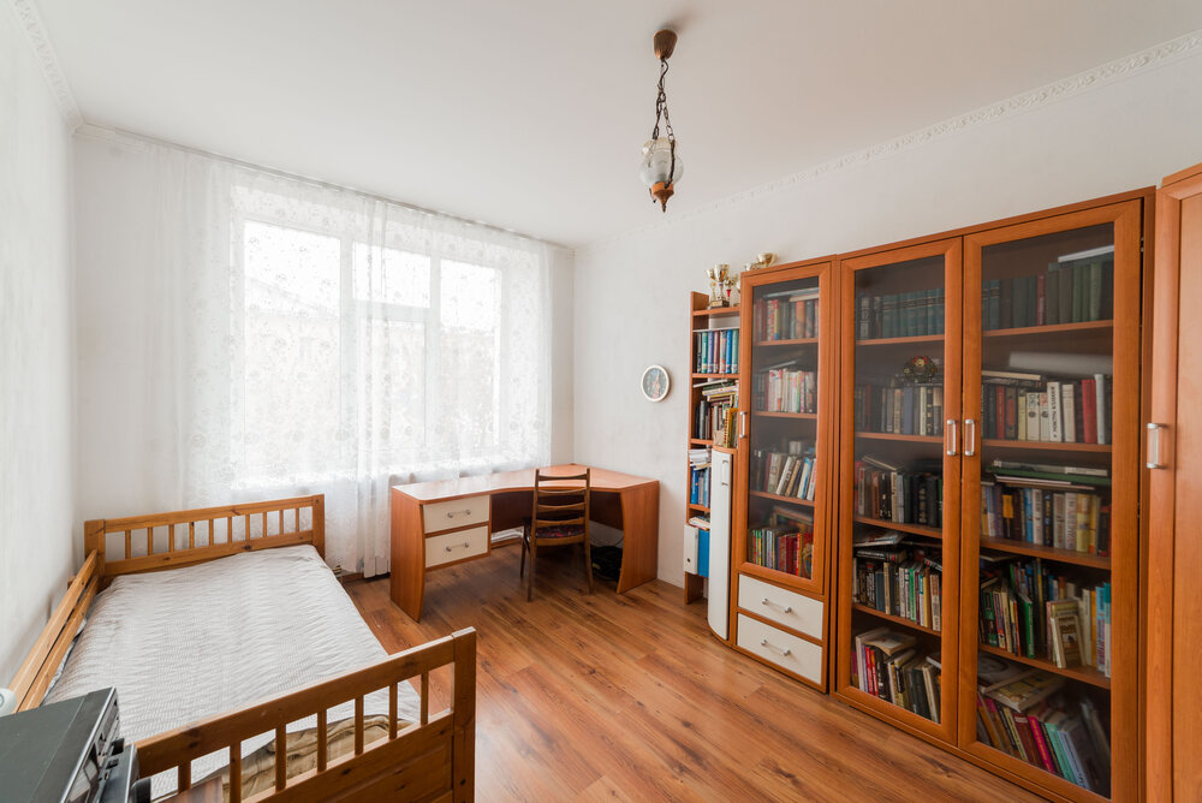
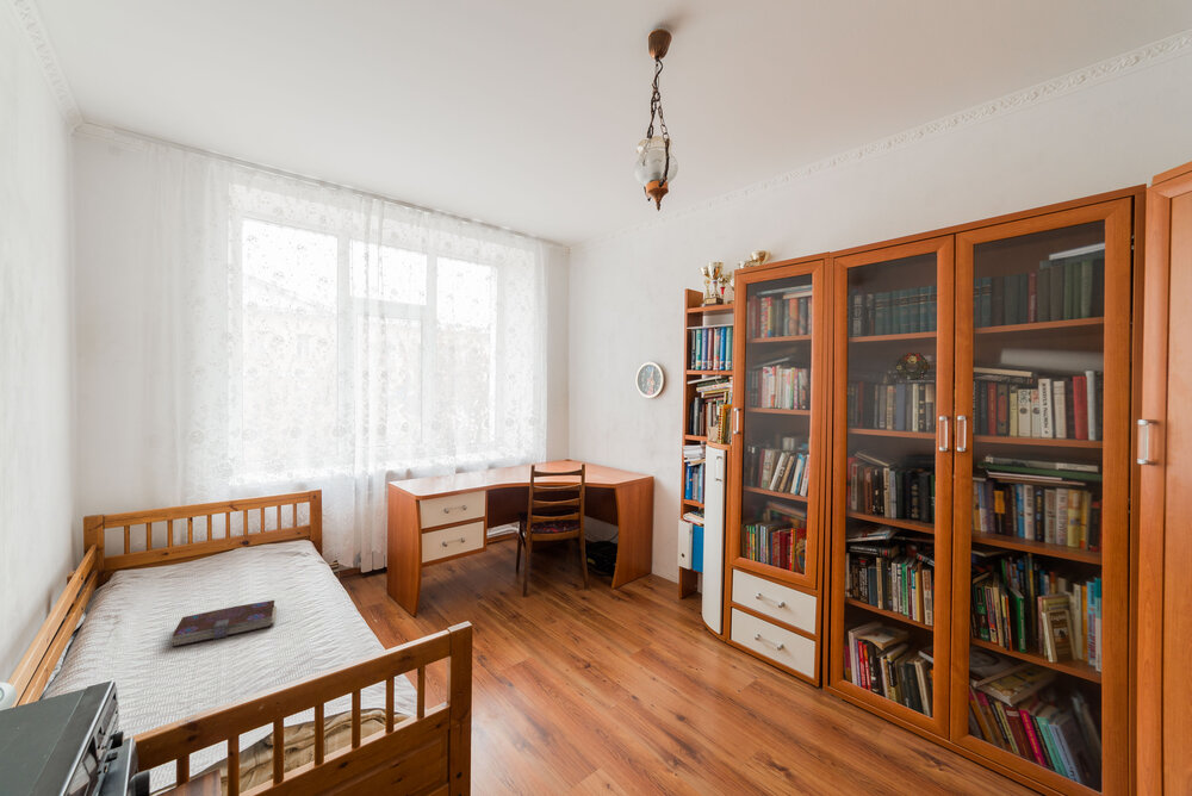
+ book (228, 620)
